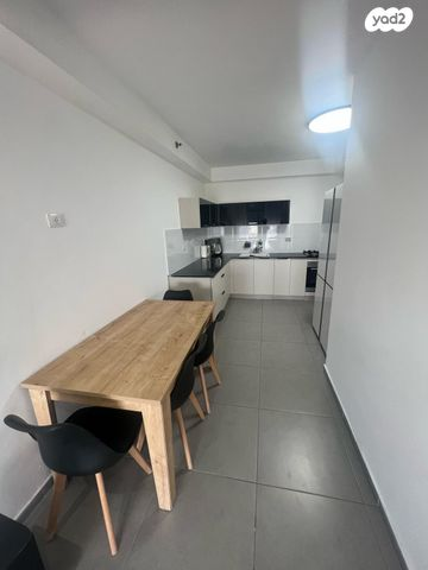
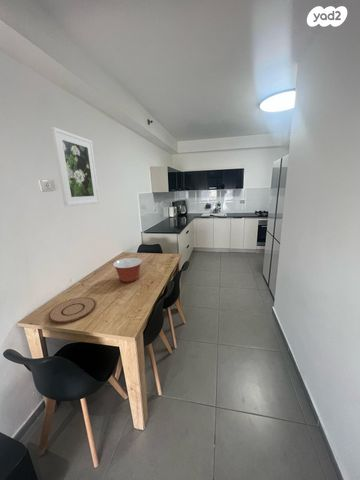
+ mixing bowl (128, 270)
+ plate (73, 309)
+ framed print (79, 171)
